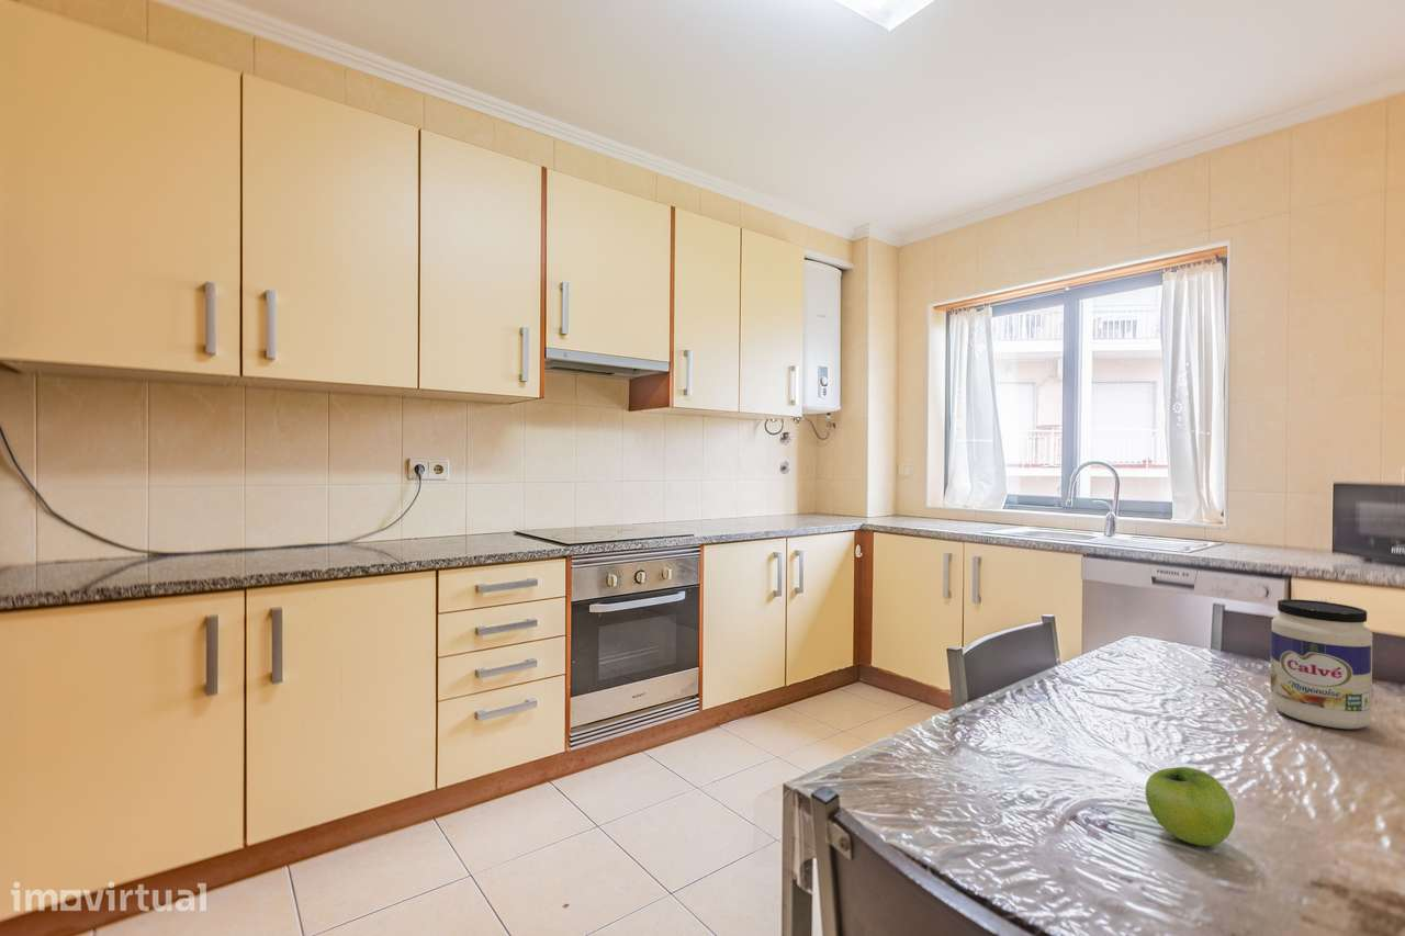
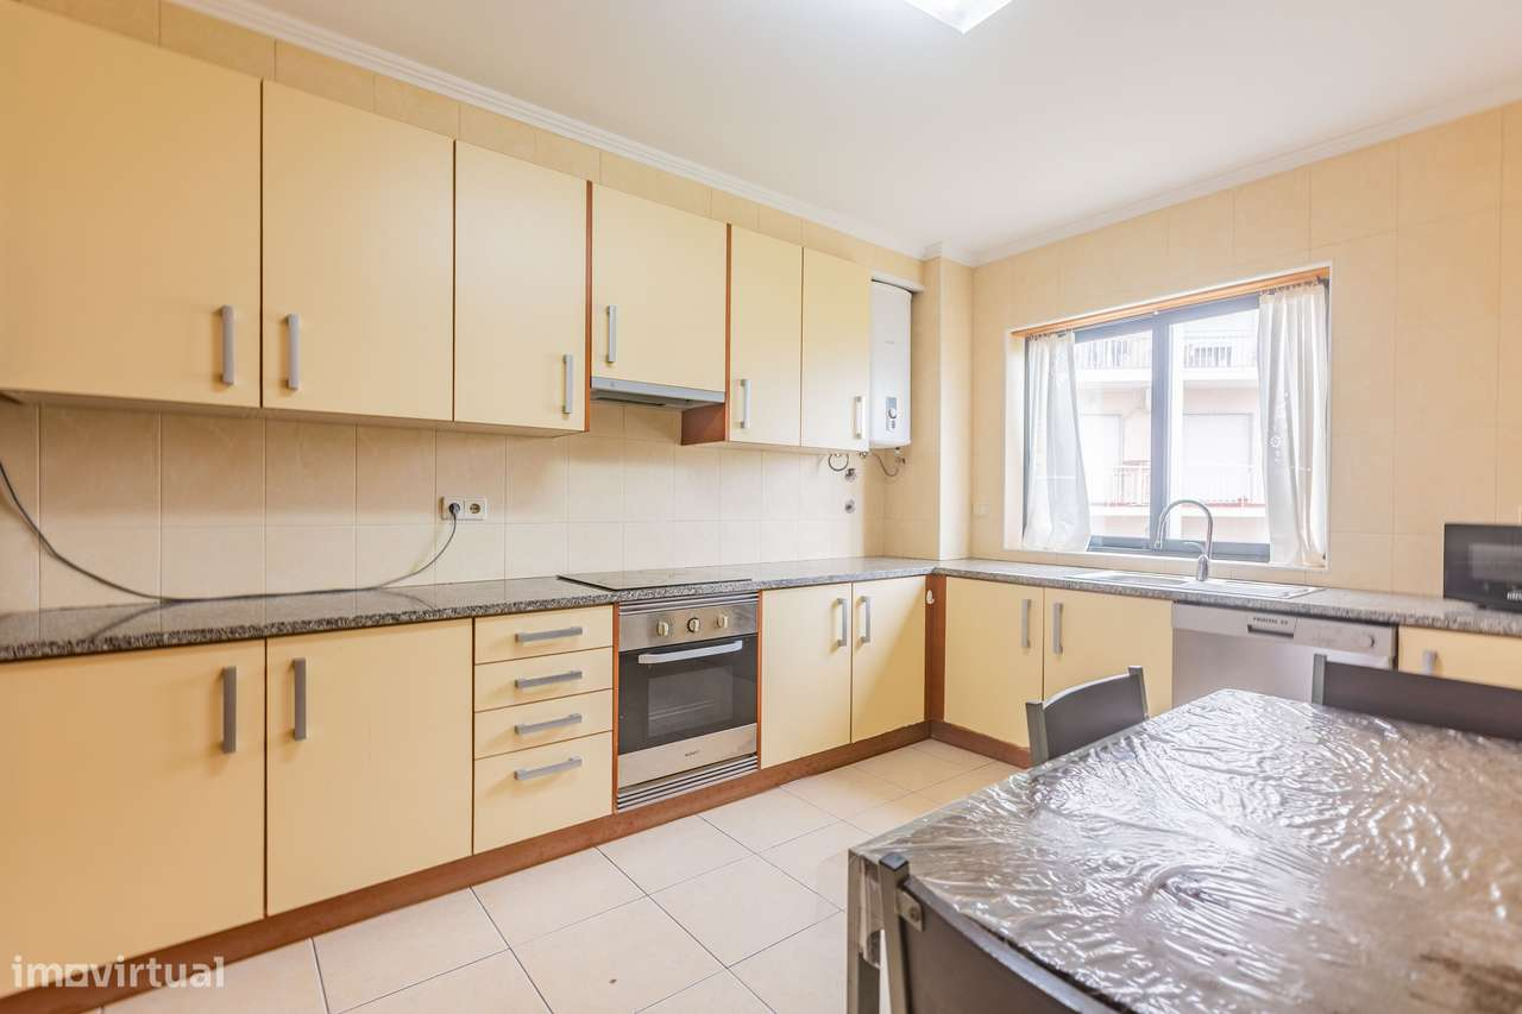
- jar (1319, 662)
- fruit (1188, 803)
